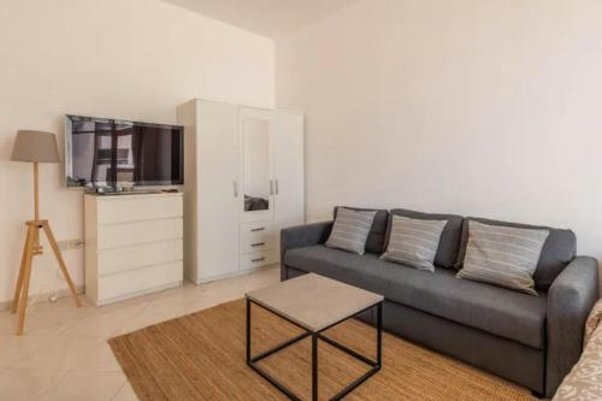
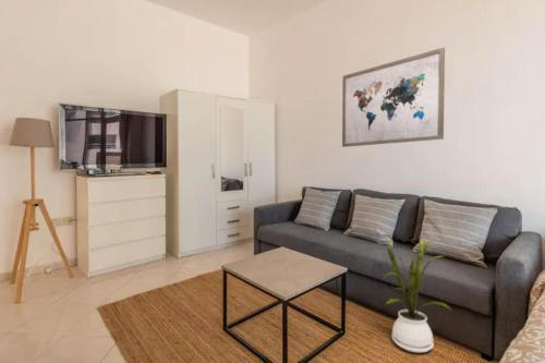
+ house plant (408, 285)
+ wall art (387, 104)
